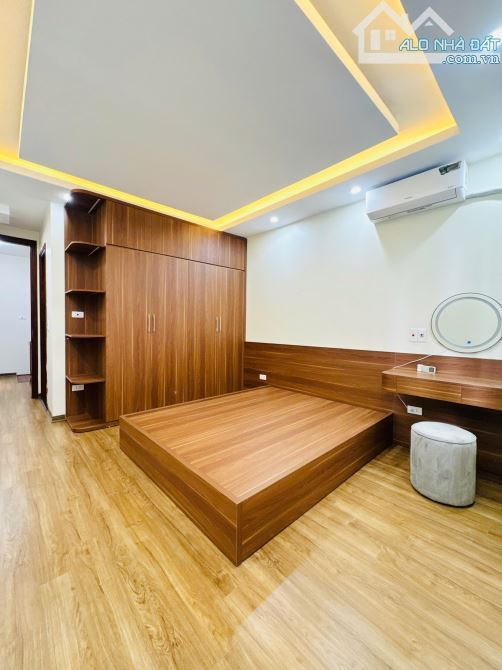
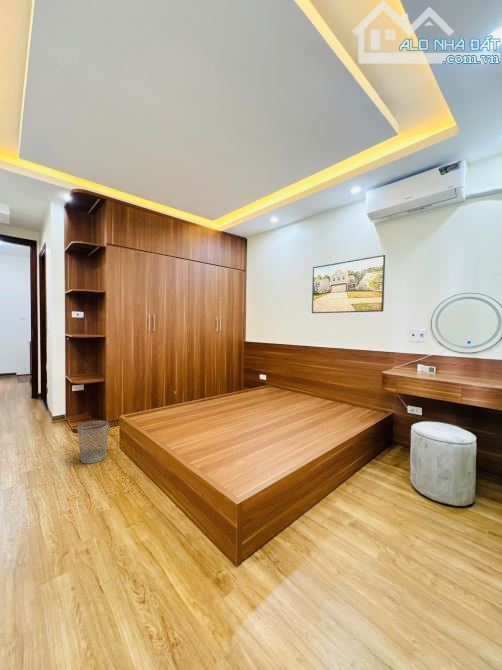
+ wastebasket (93, 442)
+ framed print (344, 287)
